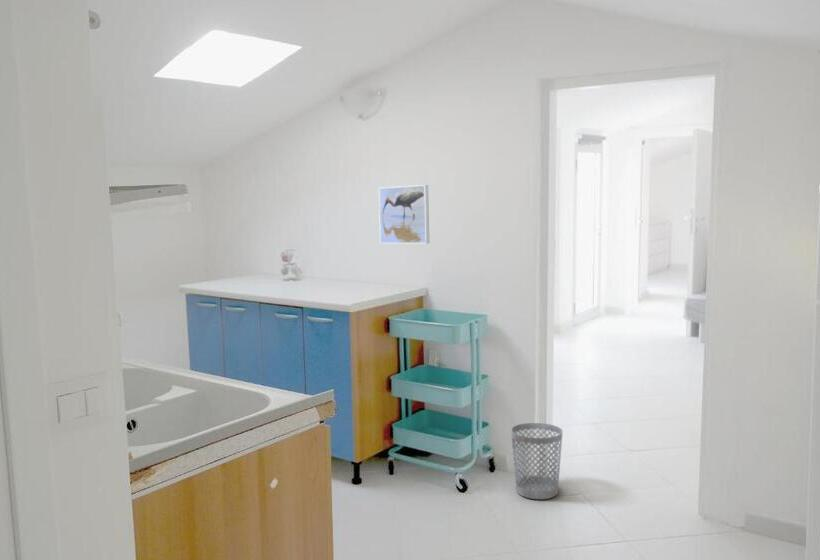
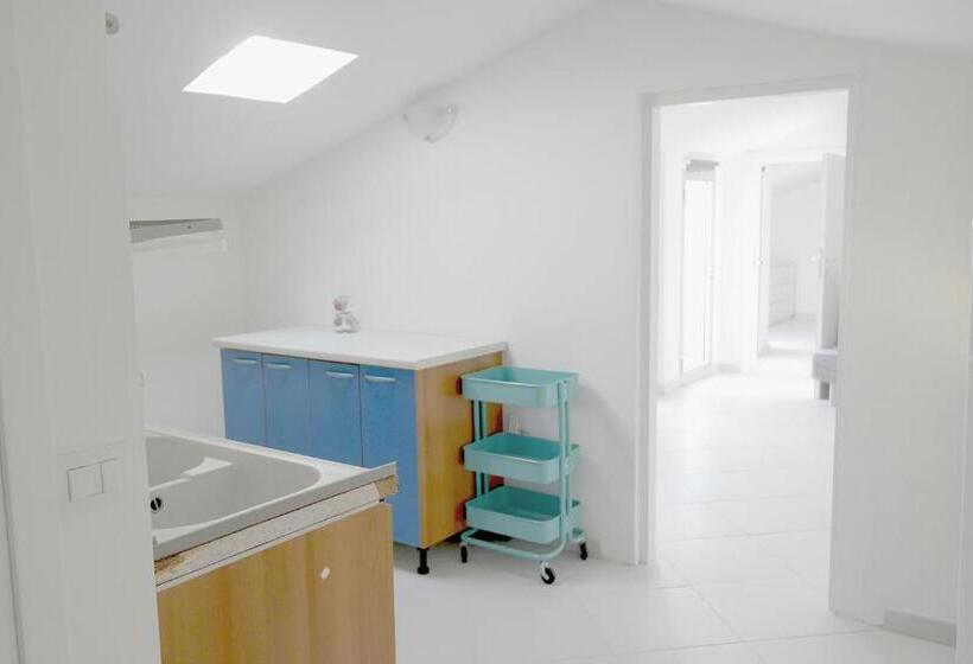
- wastebasket (536, 460)
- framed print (403, 215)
